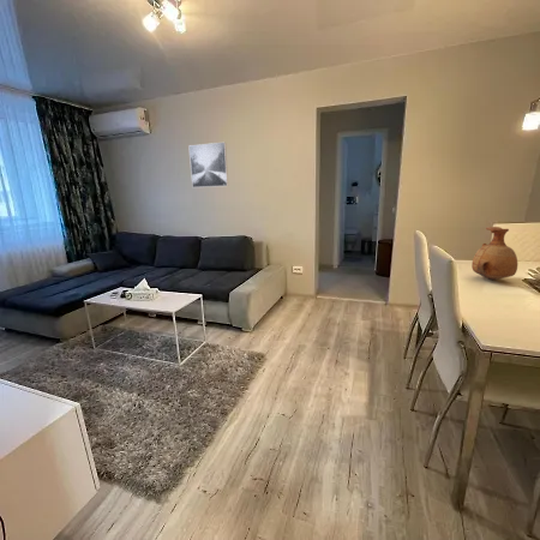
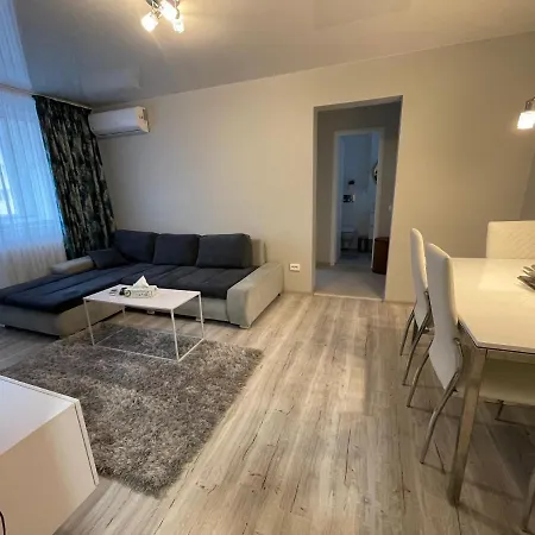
- vase (496, 253)
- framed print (208, 166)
